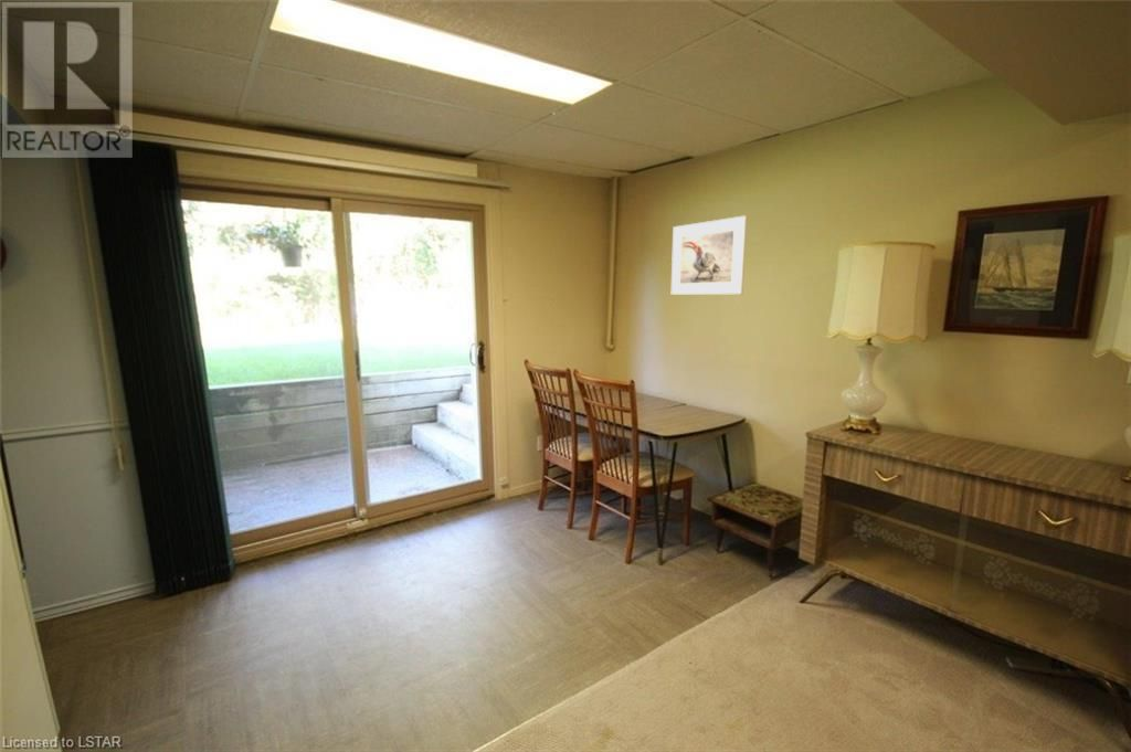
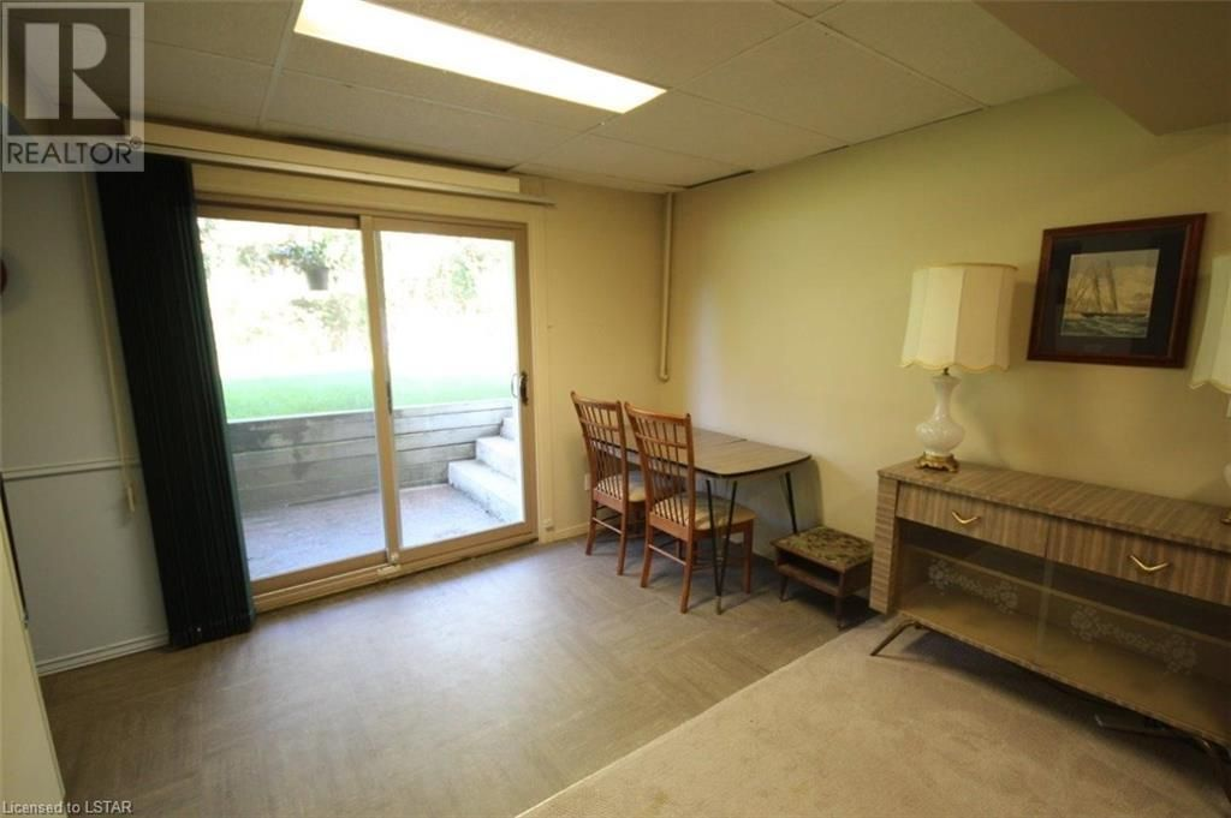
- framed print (706, 258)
